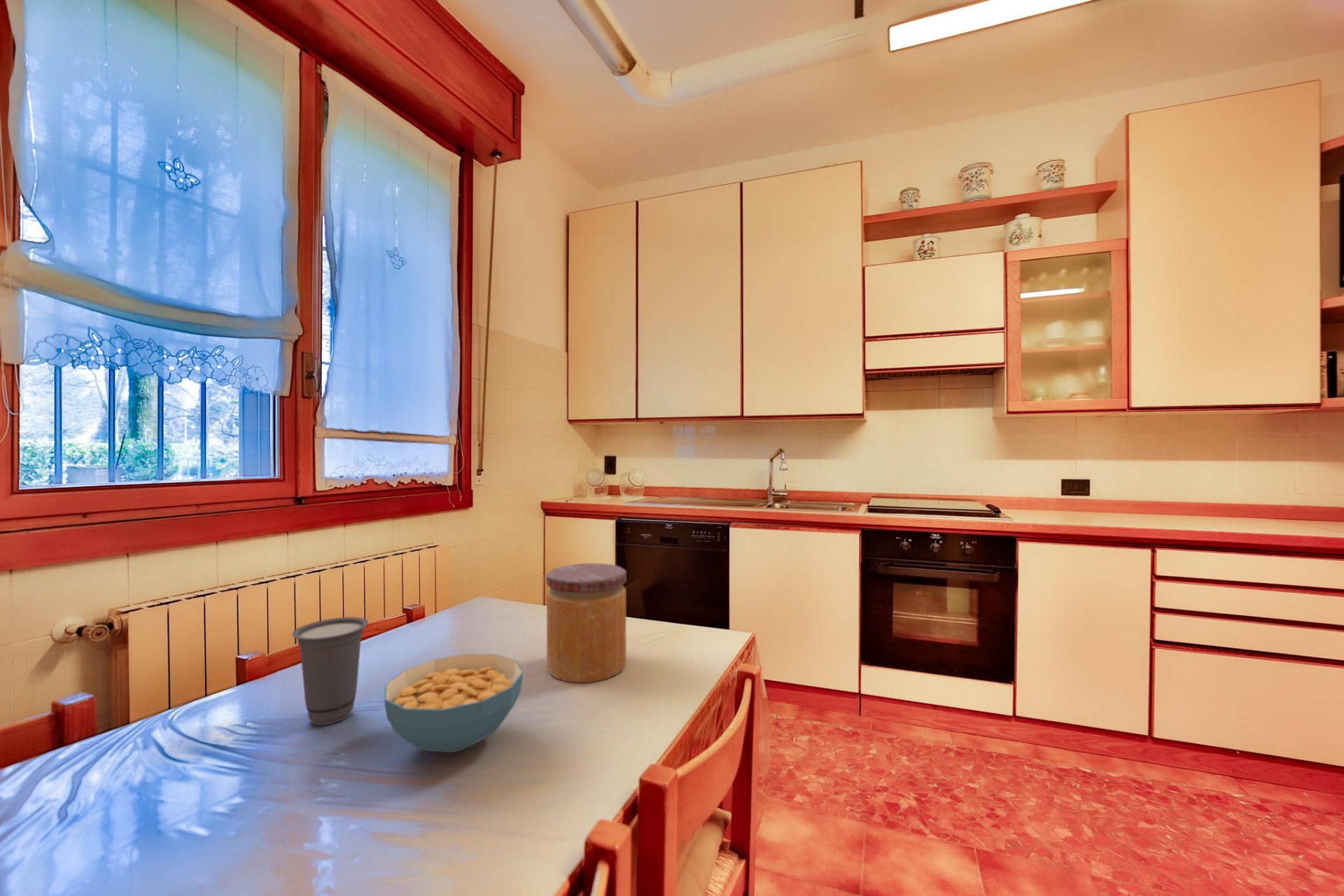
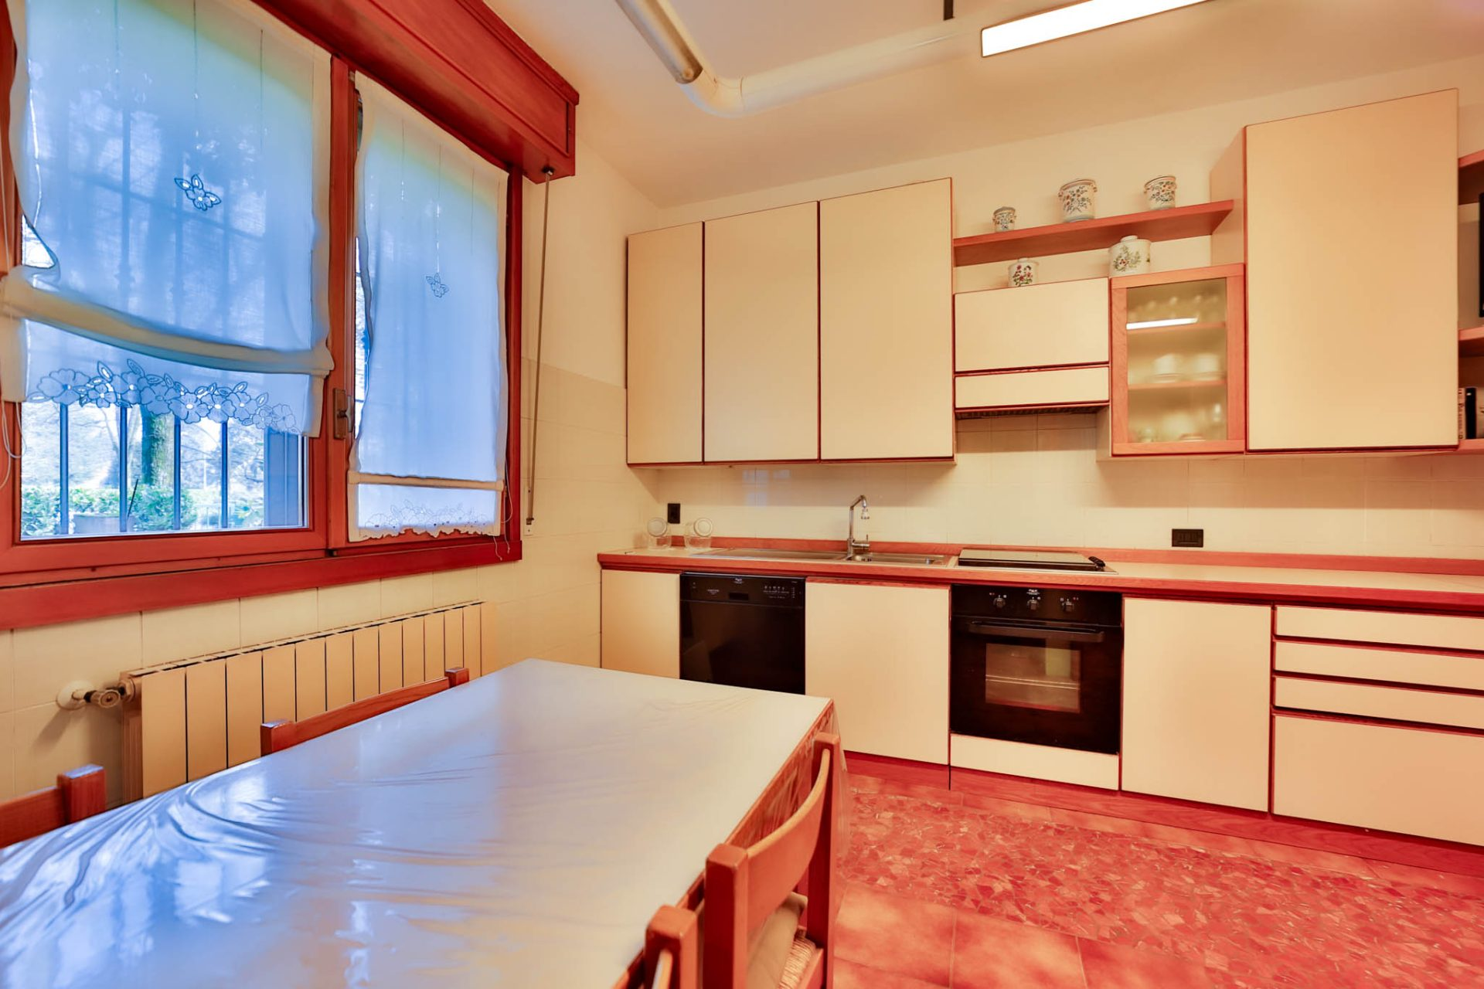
- cereal bowl (456, 710)
- cup (331, 671)
- jar (587, 618)
